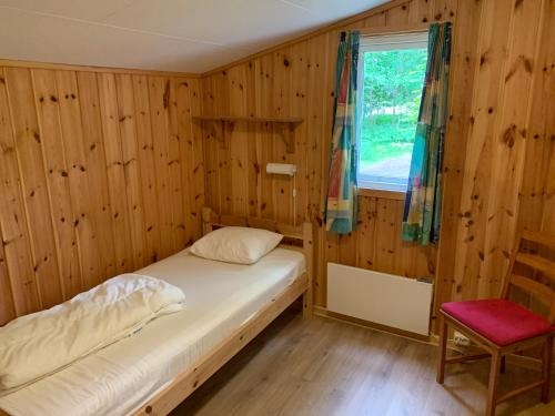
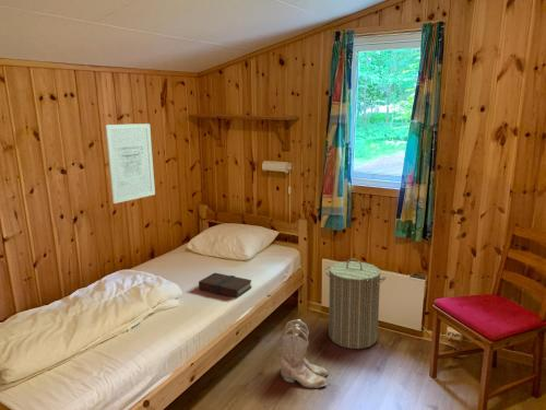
+ wall art (131, 162)
+ laundry hamper (354, 297)
+ boots (305, 351)
+ book (225, 284)
